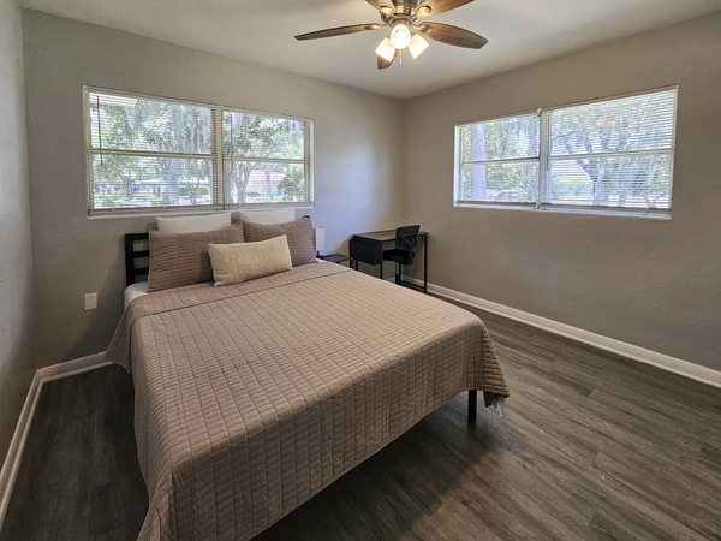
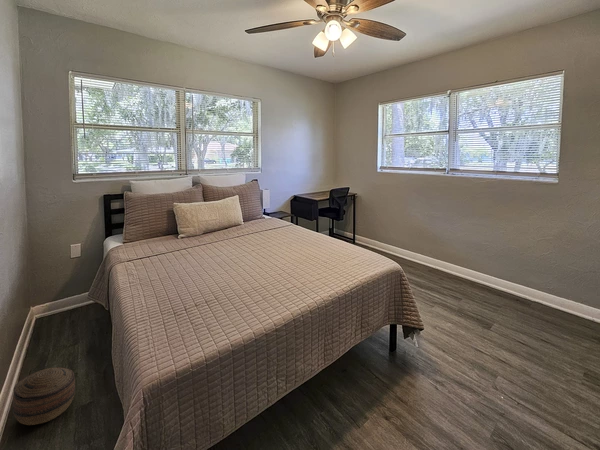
+ basket (45, 393)
